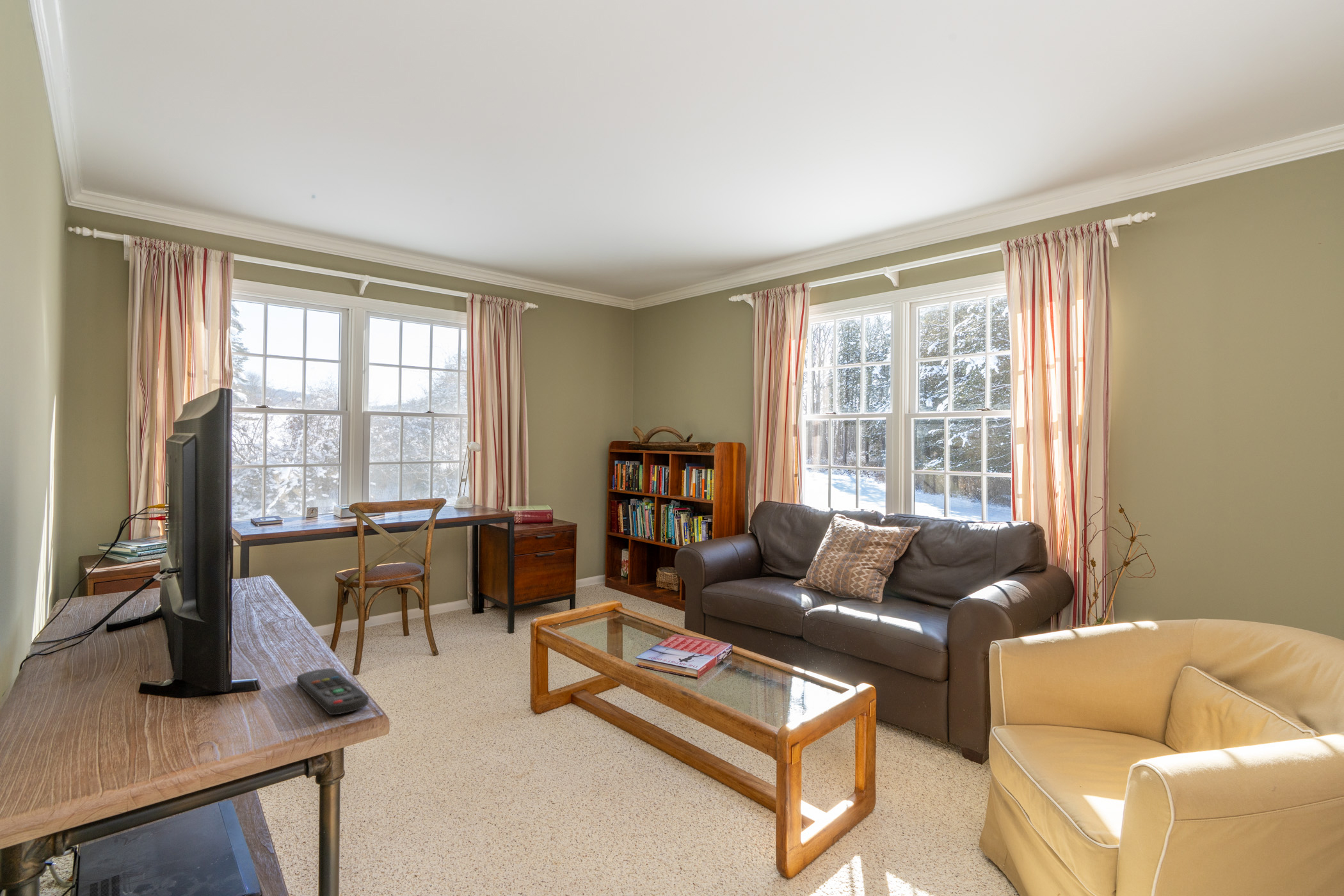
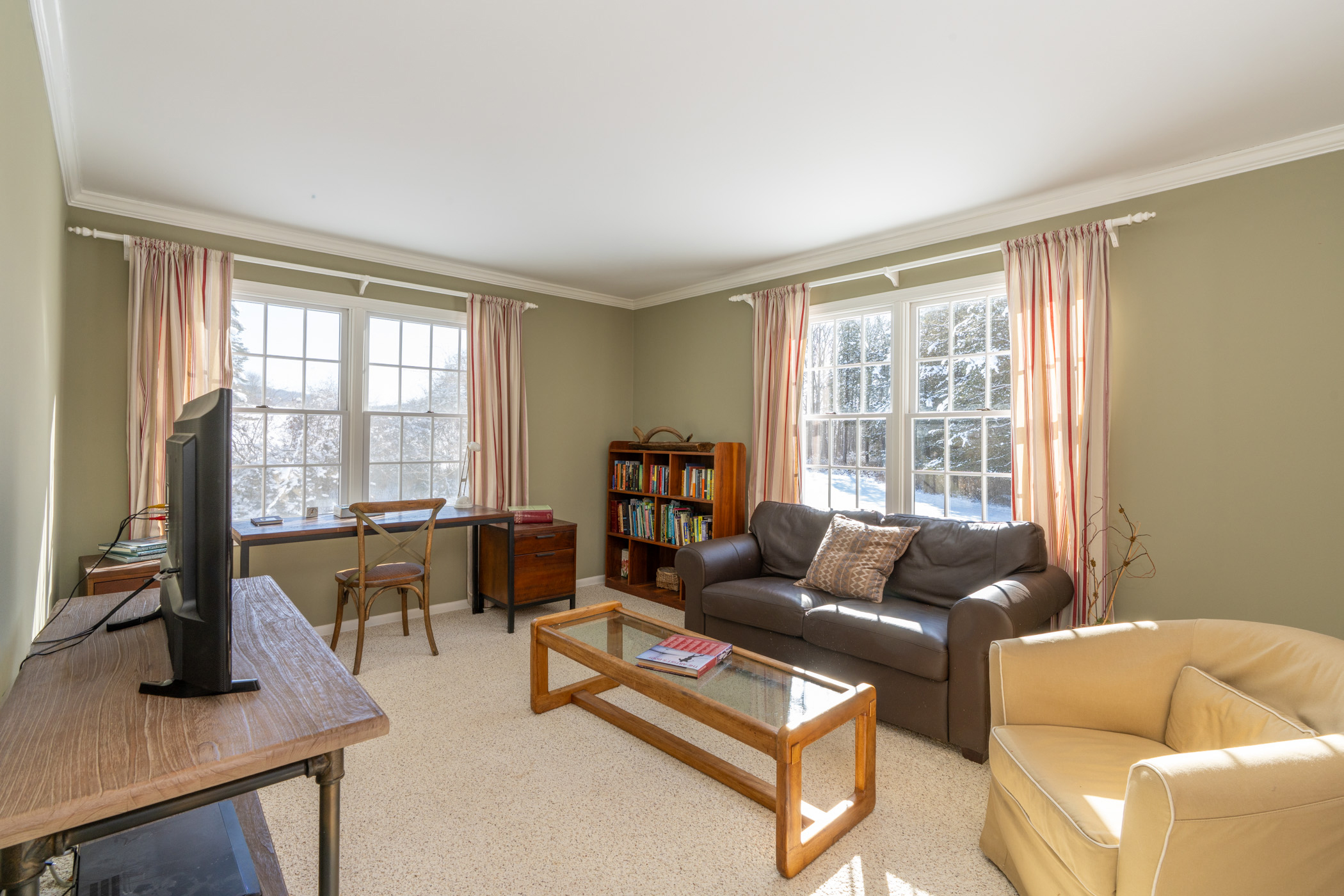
- remote control (331, 689)
